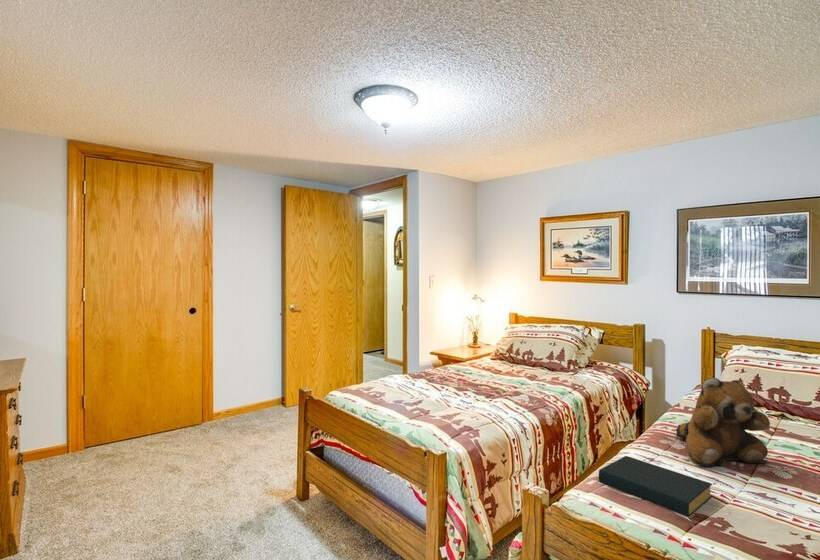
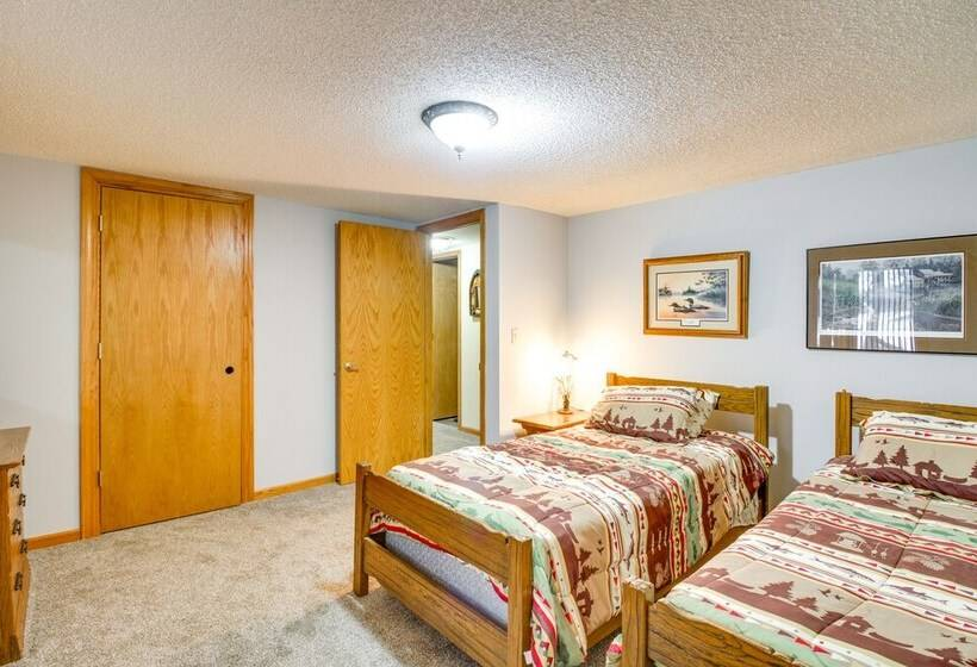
- hardback book (653, 483)
- teddy bear (703, 412)
